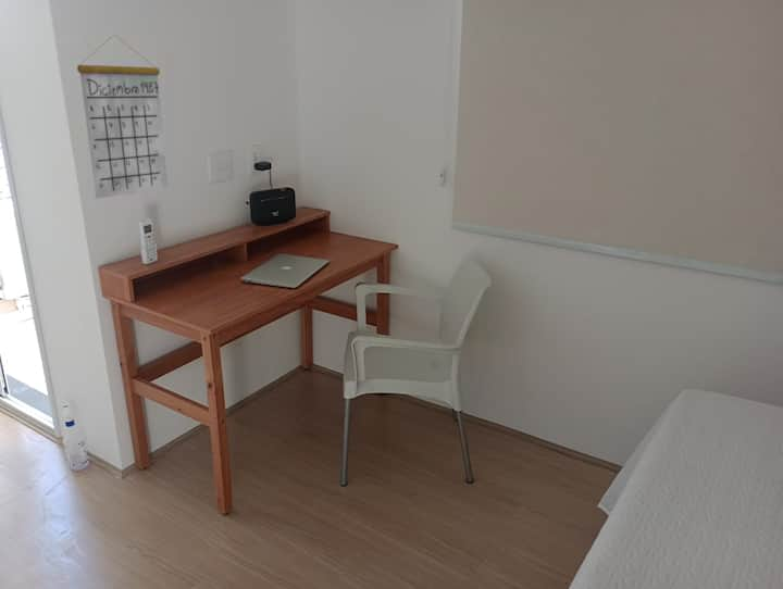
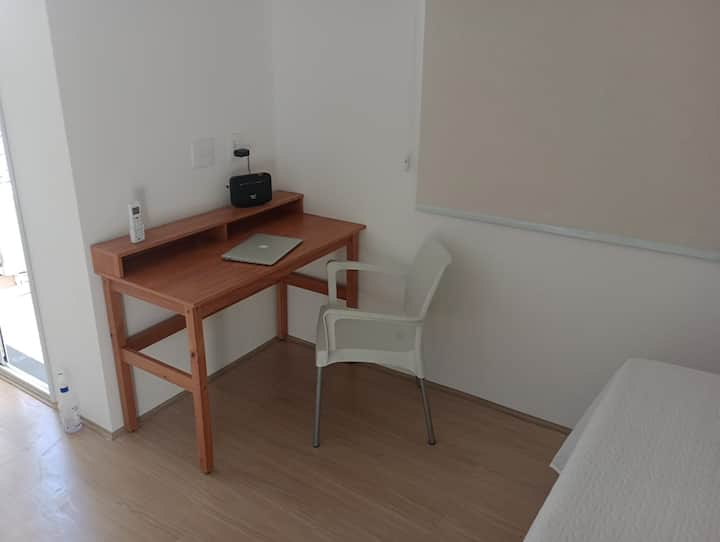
- calendar (125, 116)
